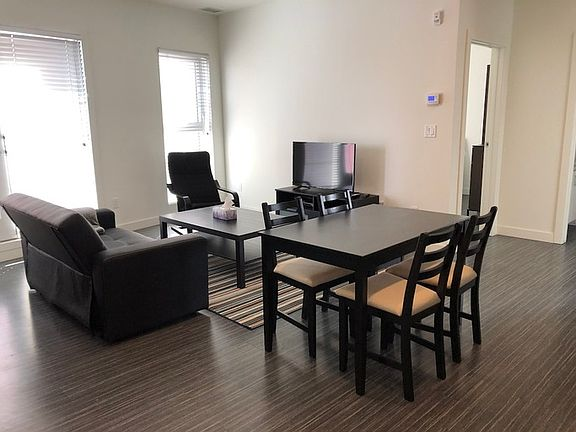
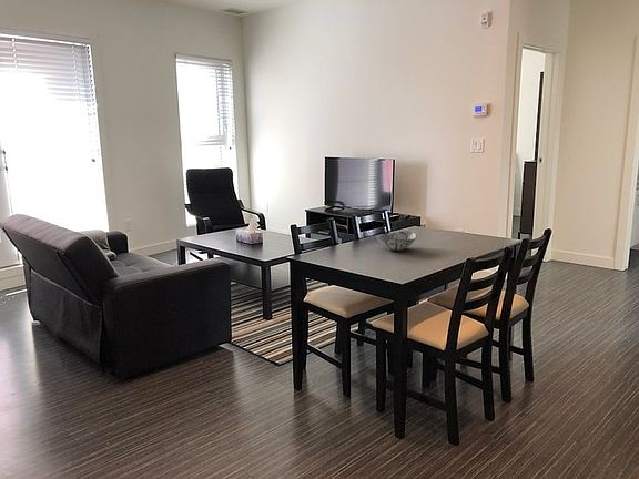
+ decorative bowl (396, 241)
